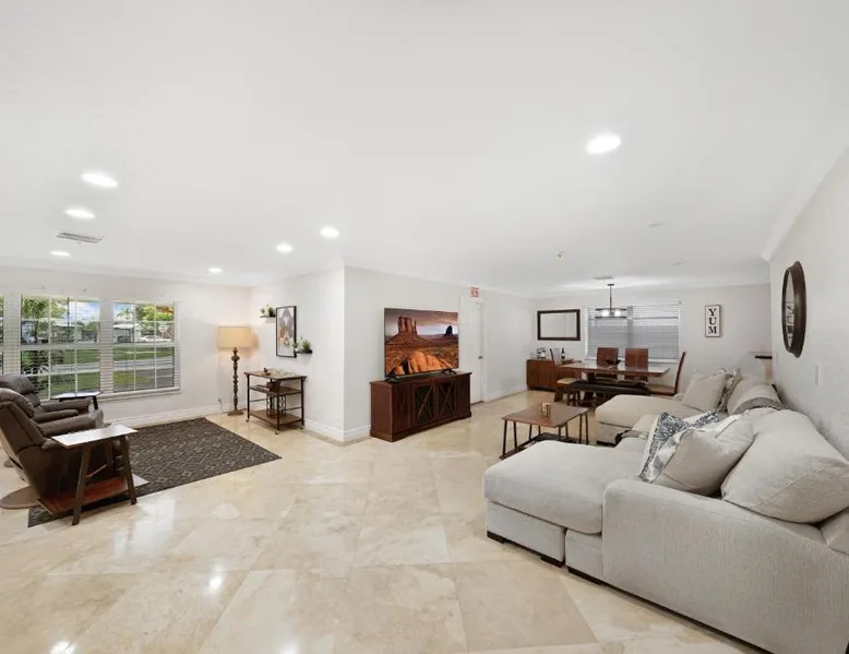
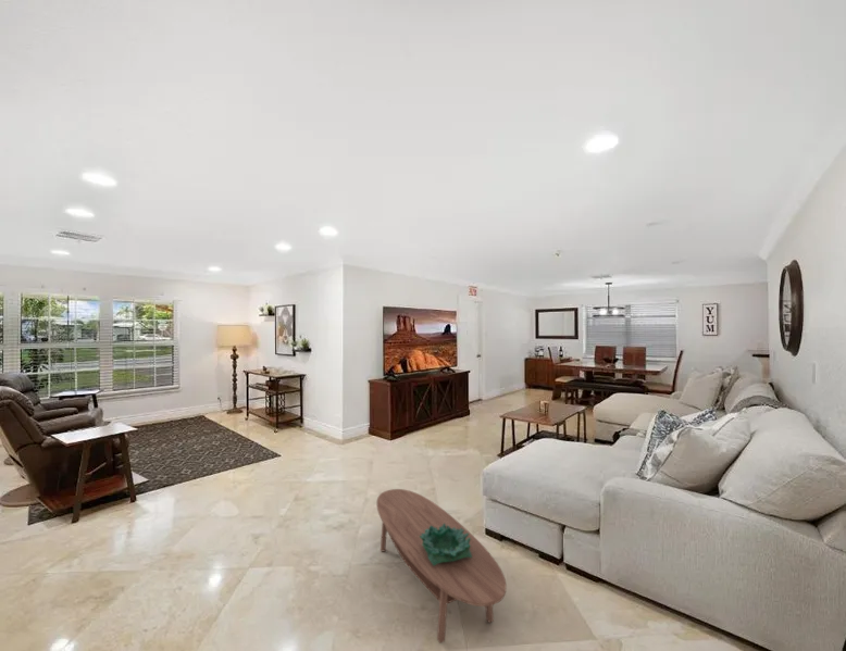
+ coffee table (427, 556)
+ decorative bowl (445, 543)
